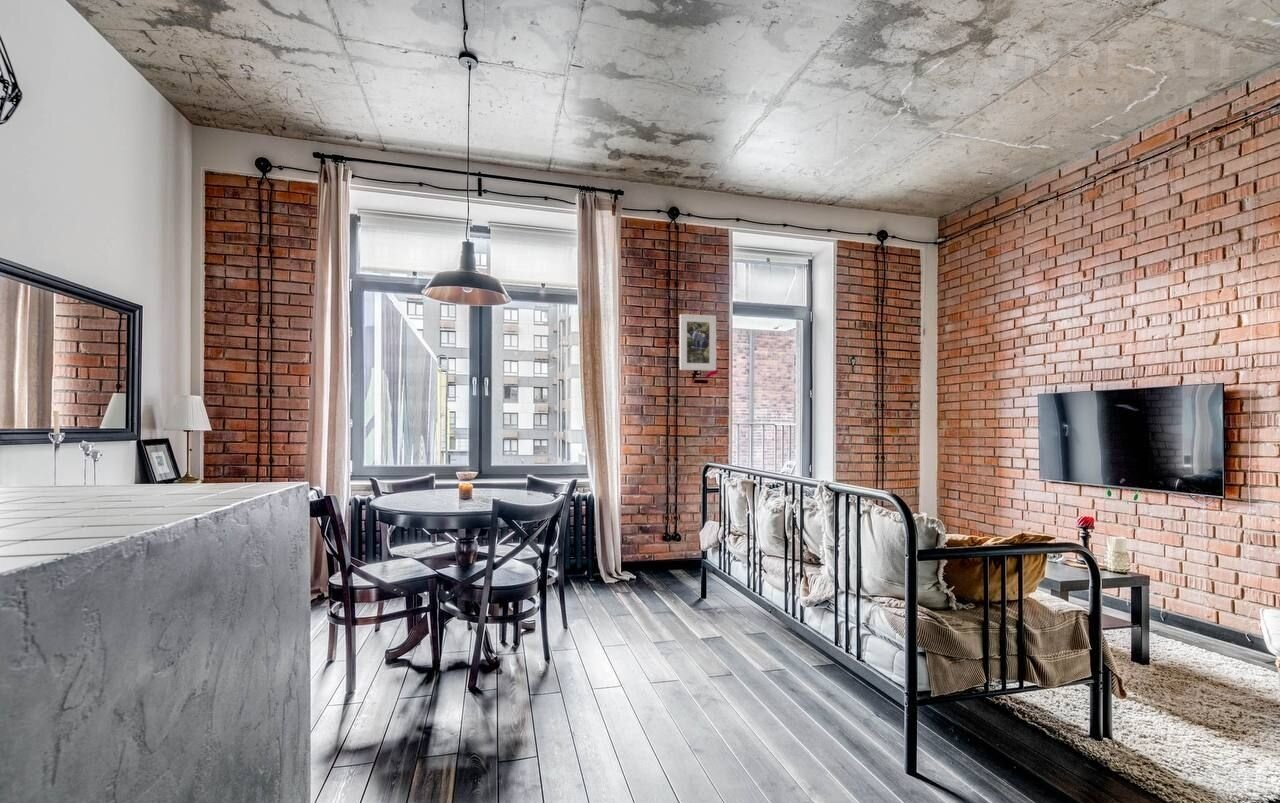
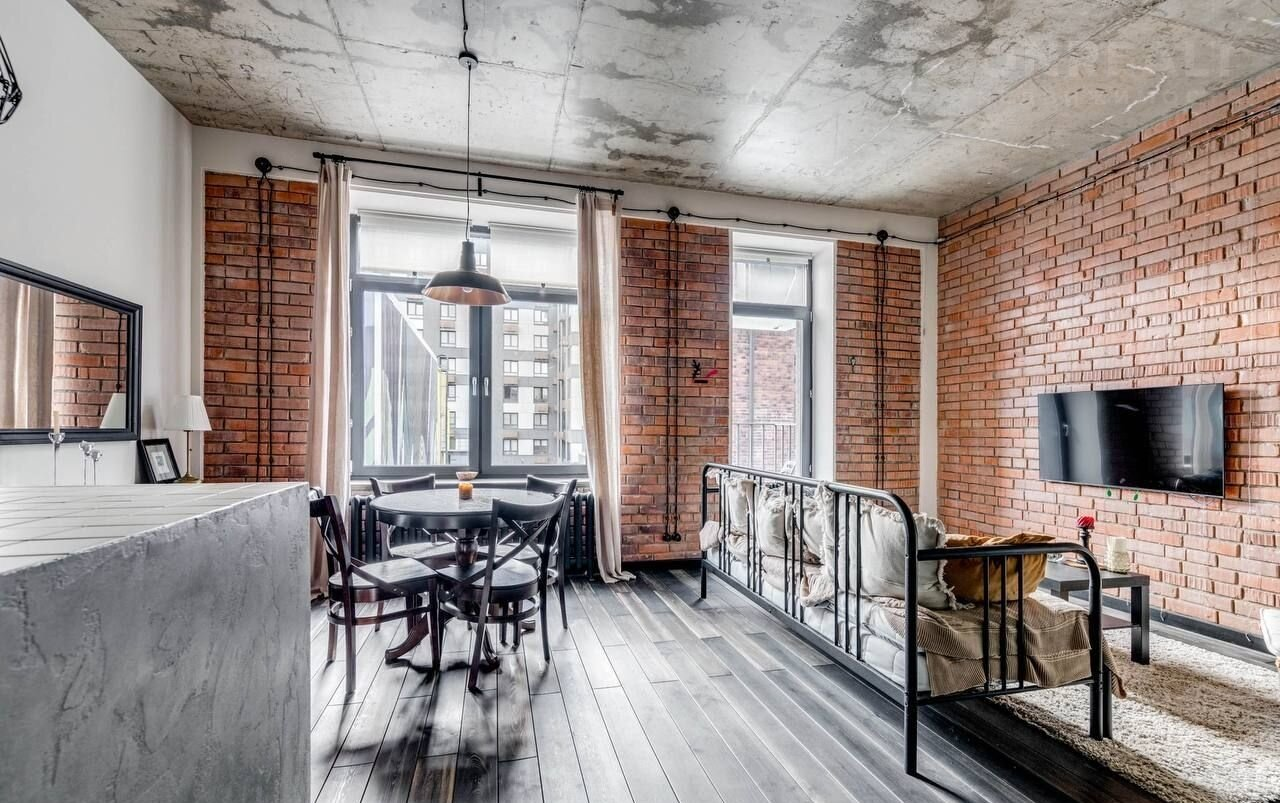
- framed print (697, 342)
